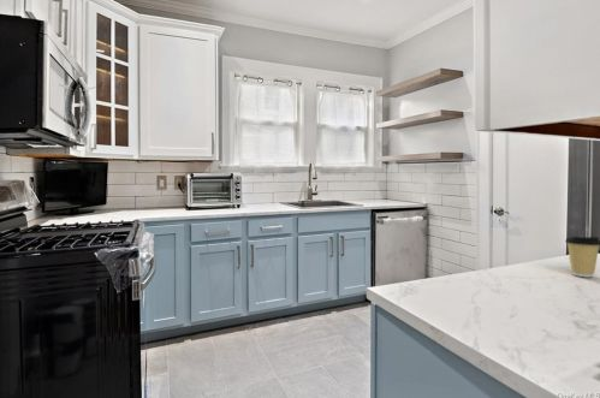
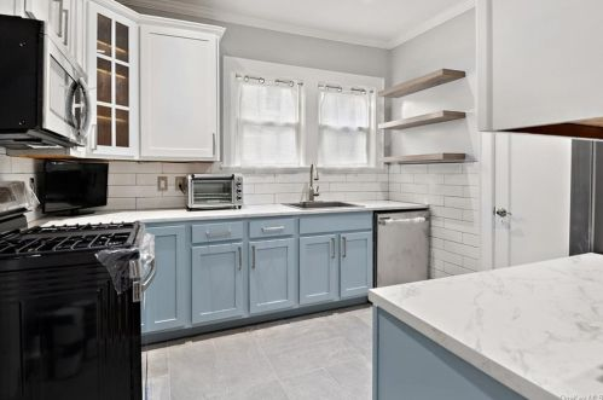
- coffee cup (582, 255)
